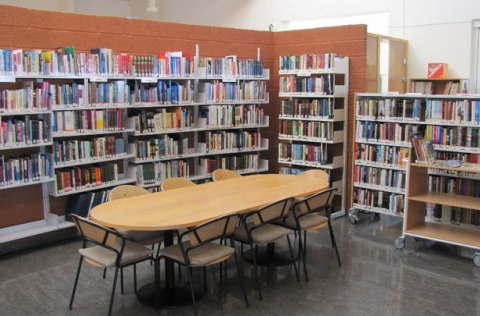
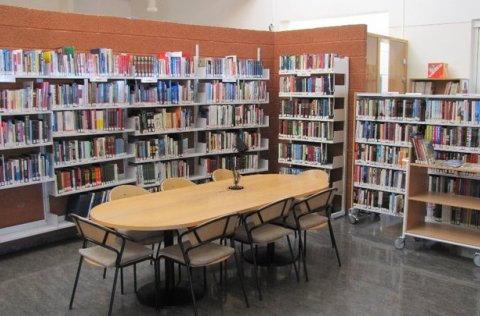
+ desk lamp (234, 165)
